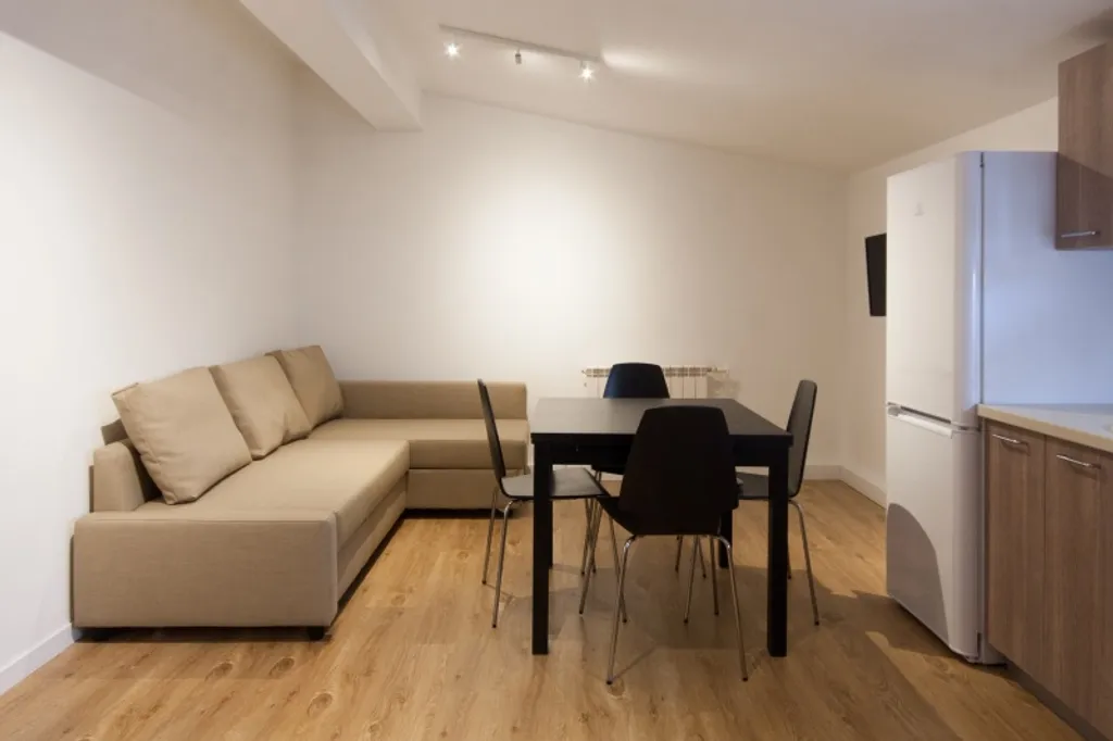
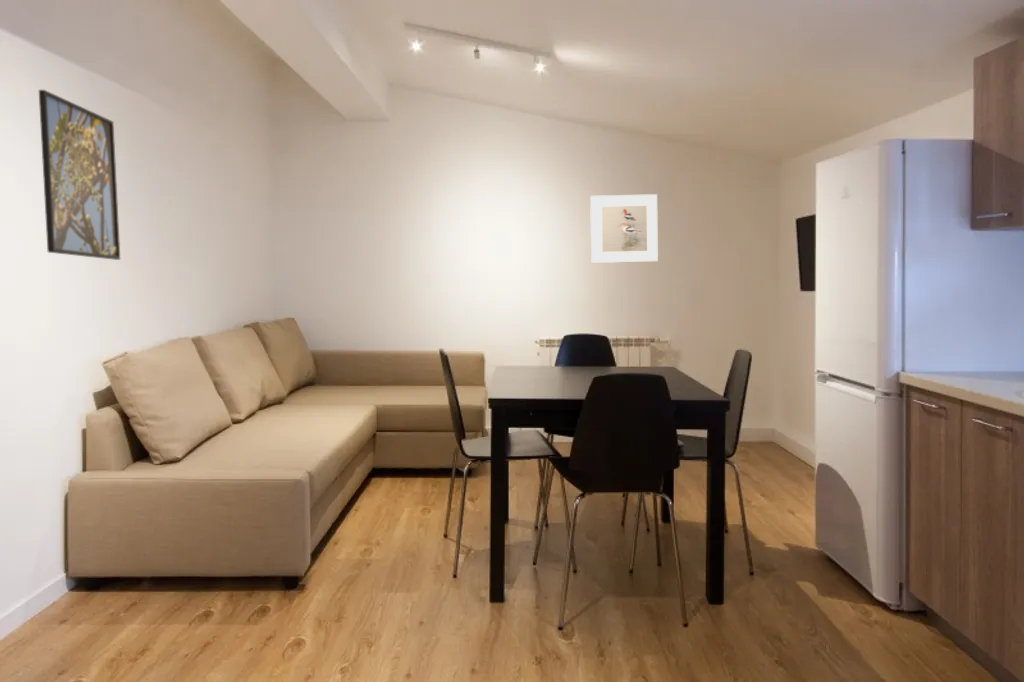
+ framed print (83, 181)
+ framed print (624, 228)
